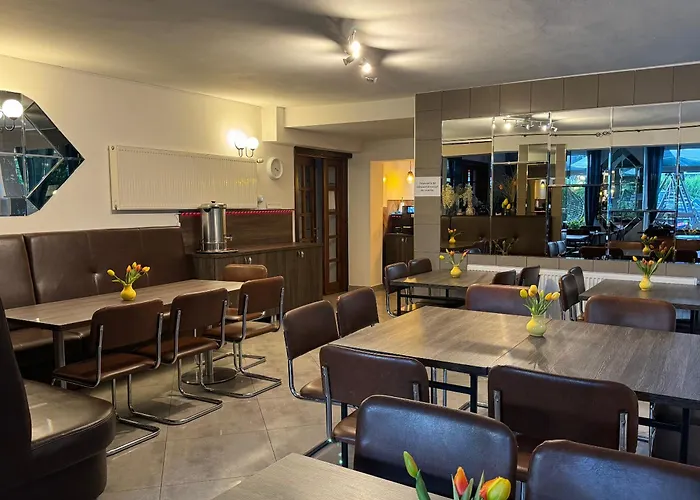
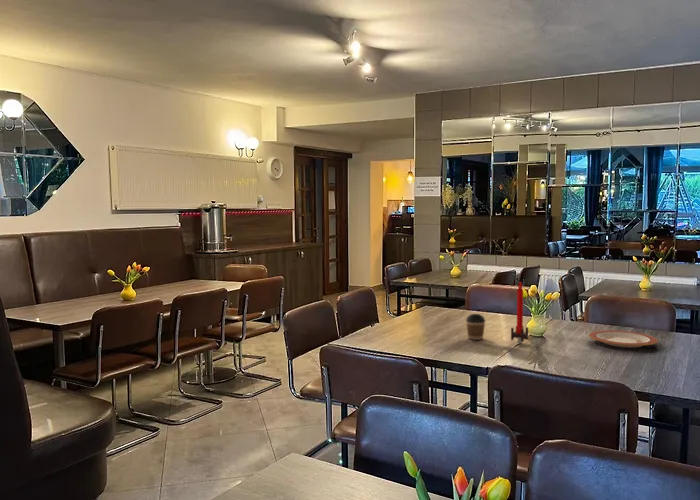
+ plate (622, 339)
+ coffee cup (475, 325)
+ candle (519, 312)
